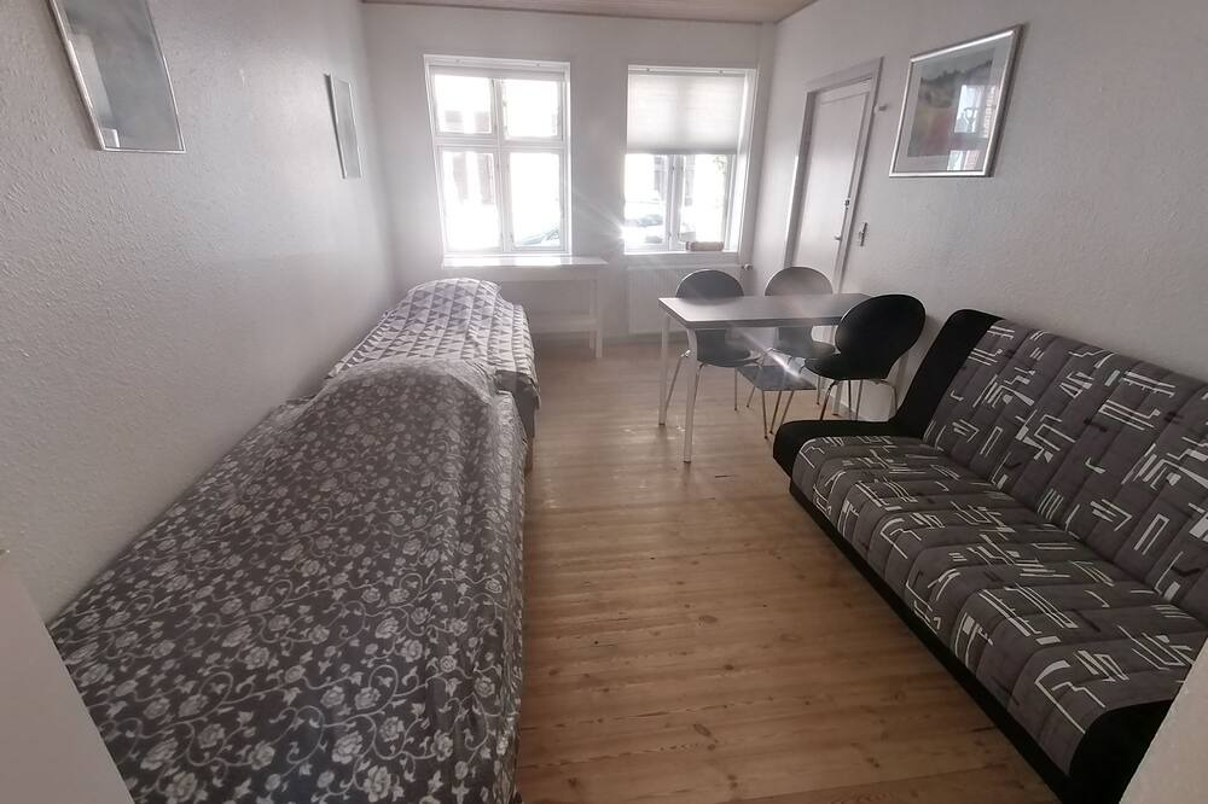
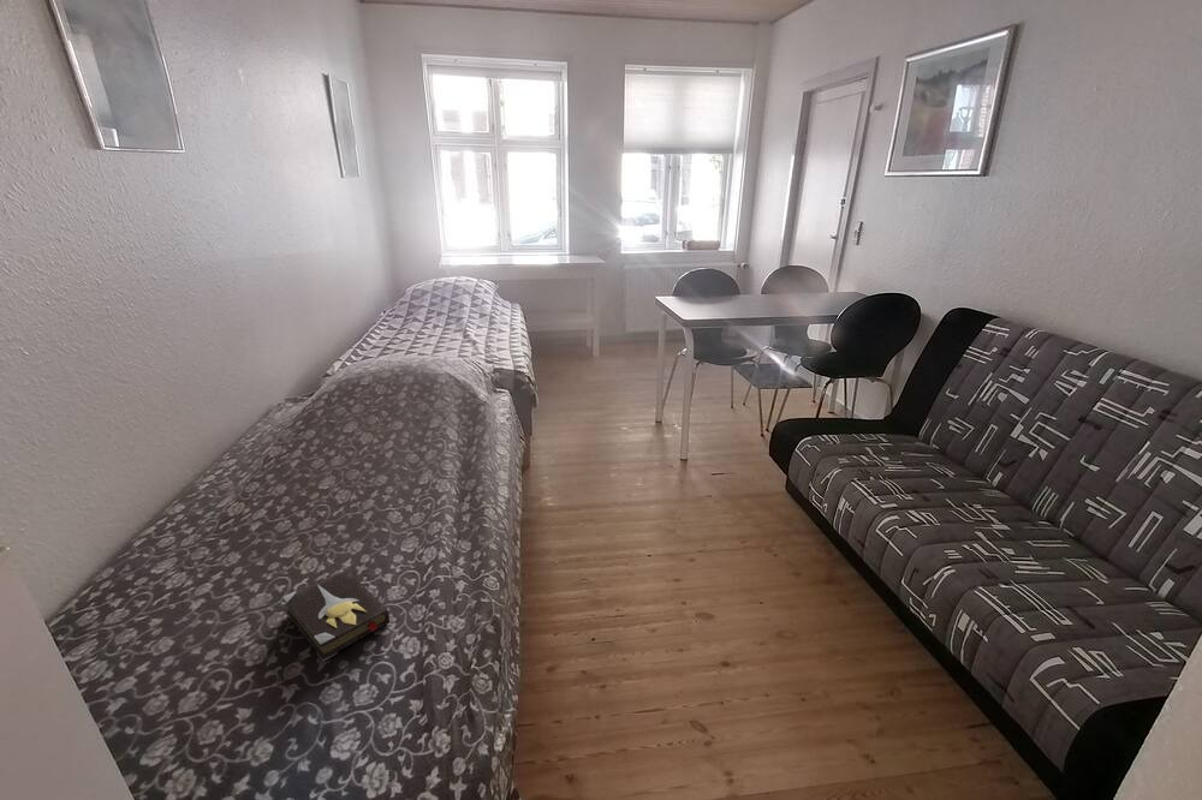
+ hardback book (335, 609)
